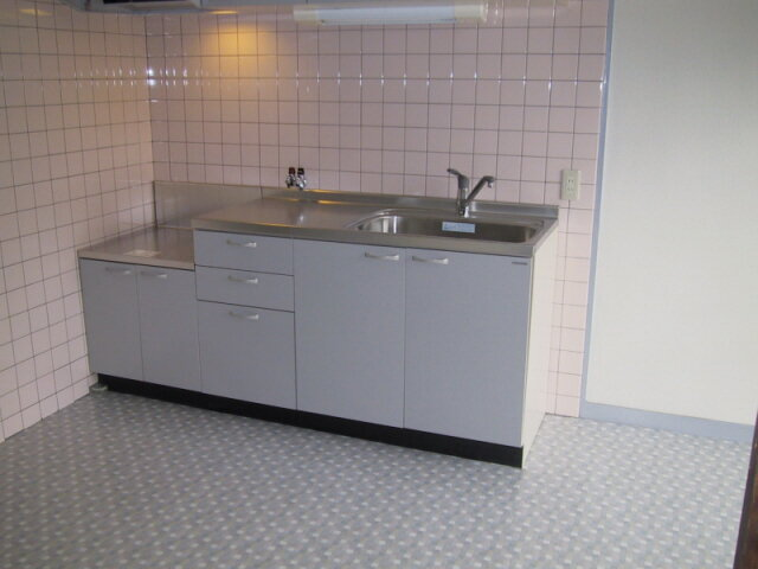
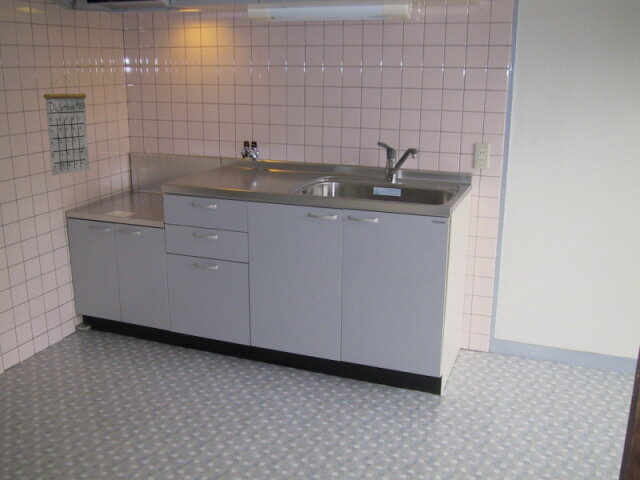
+ calendar (67, 124)
